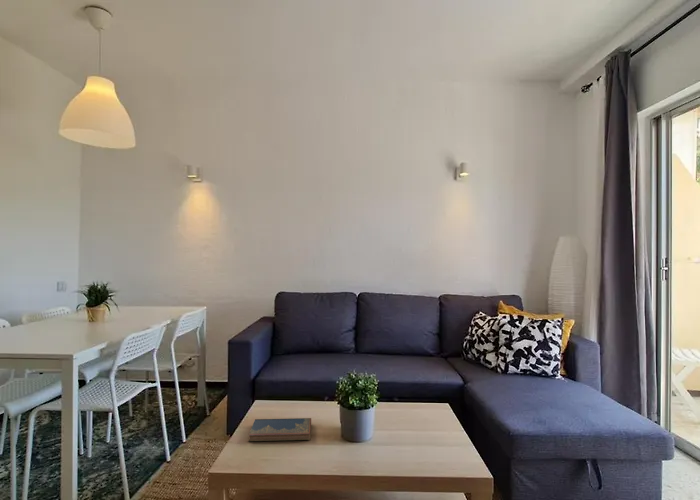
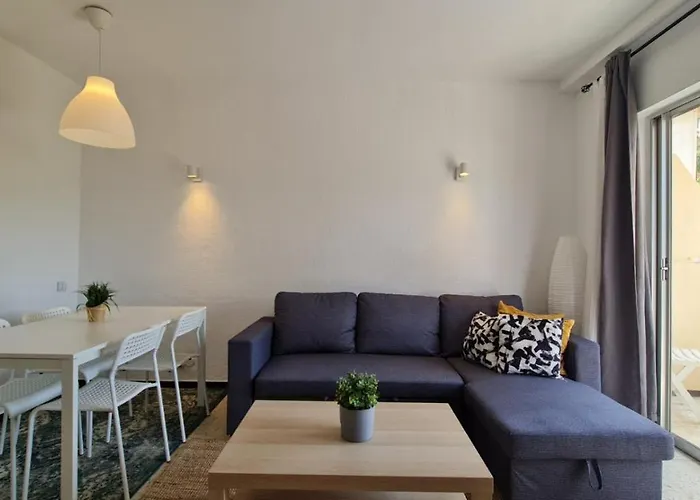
- hardcover book (281, 429)
